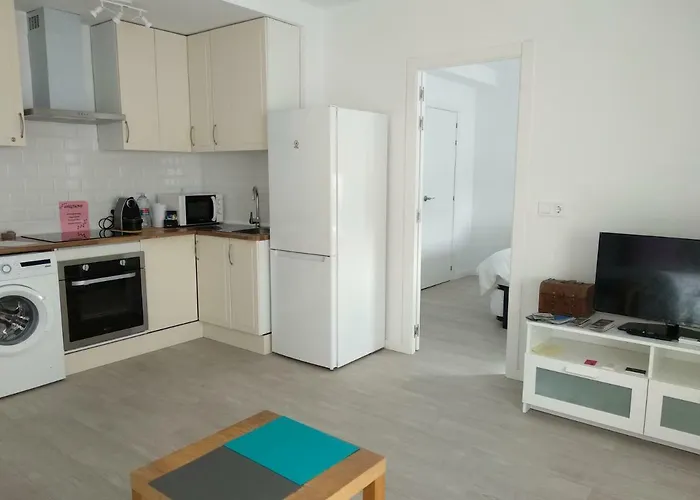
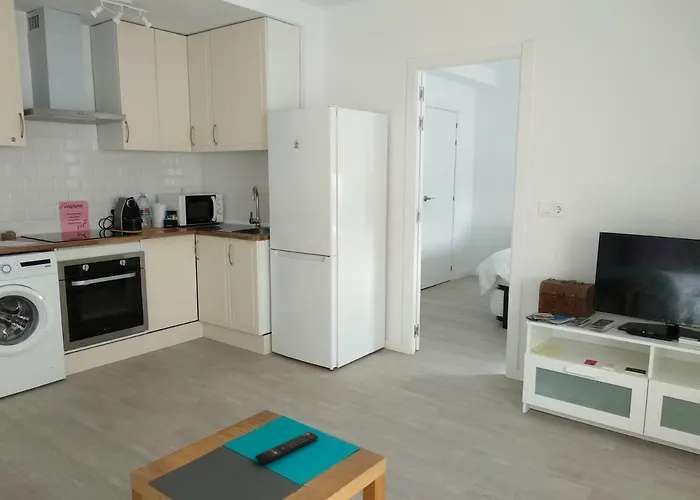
+ remote control (288, 447)
